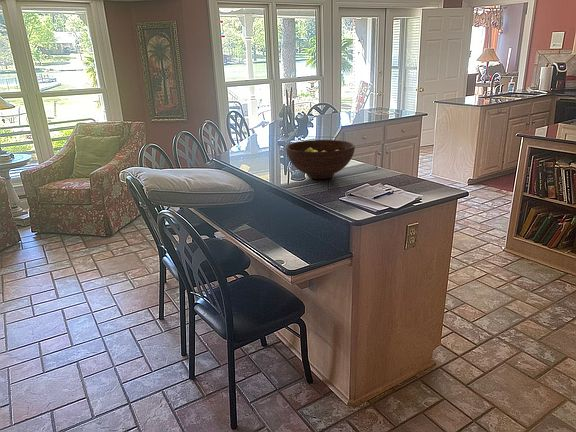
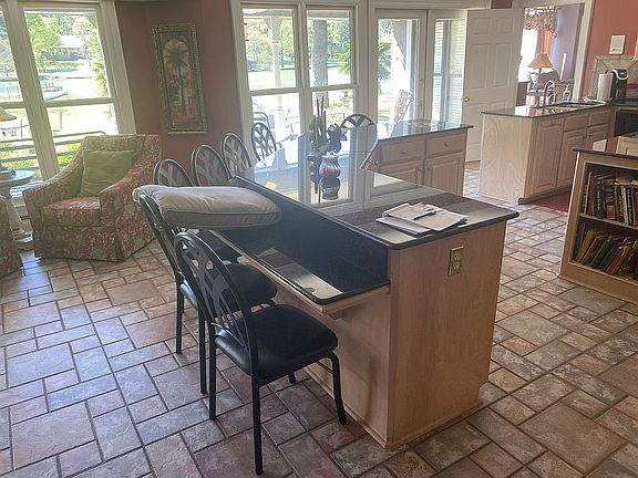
- fruit bowl (320, 161)
